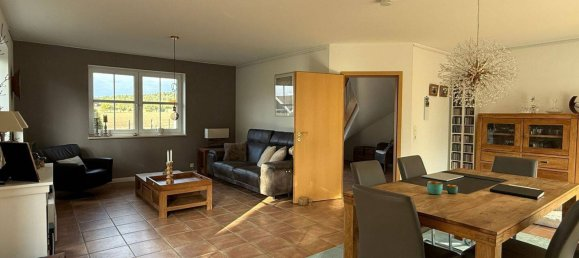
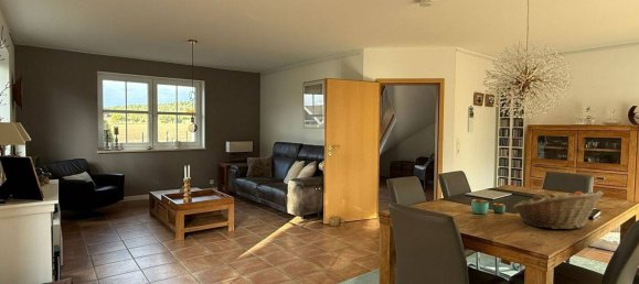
+ fruit basket (556, 206)
